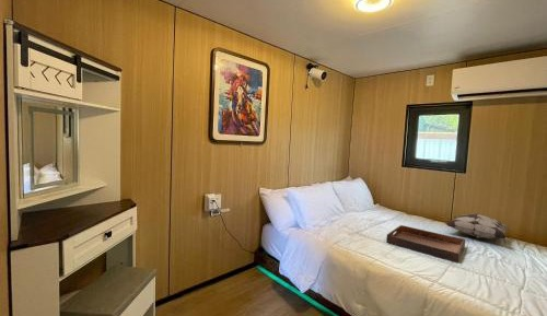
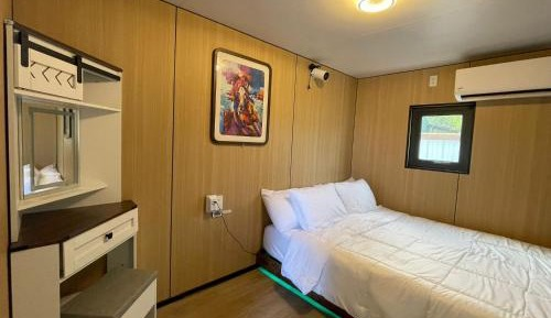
- decorative pillow (477, 225)
- serving tray (424, 241)
